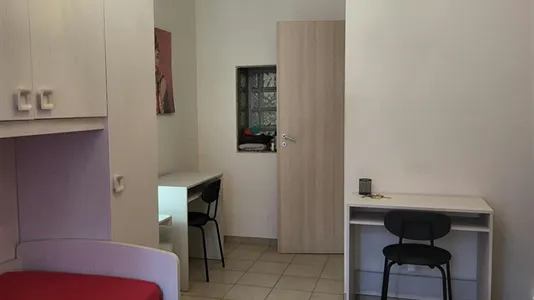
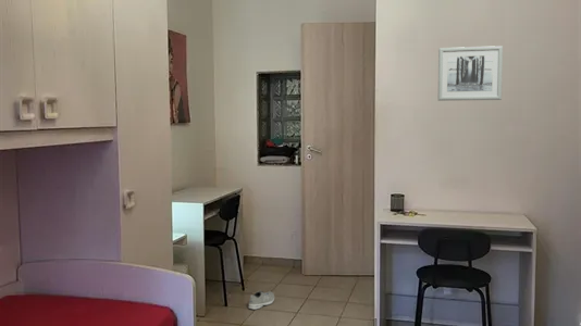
+ sneaker (262, 297)
+ wall art (469, 73)
